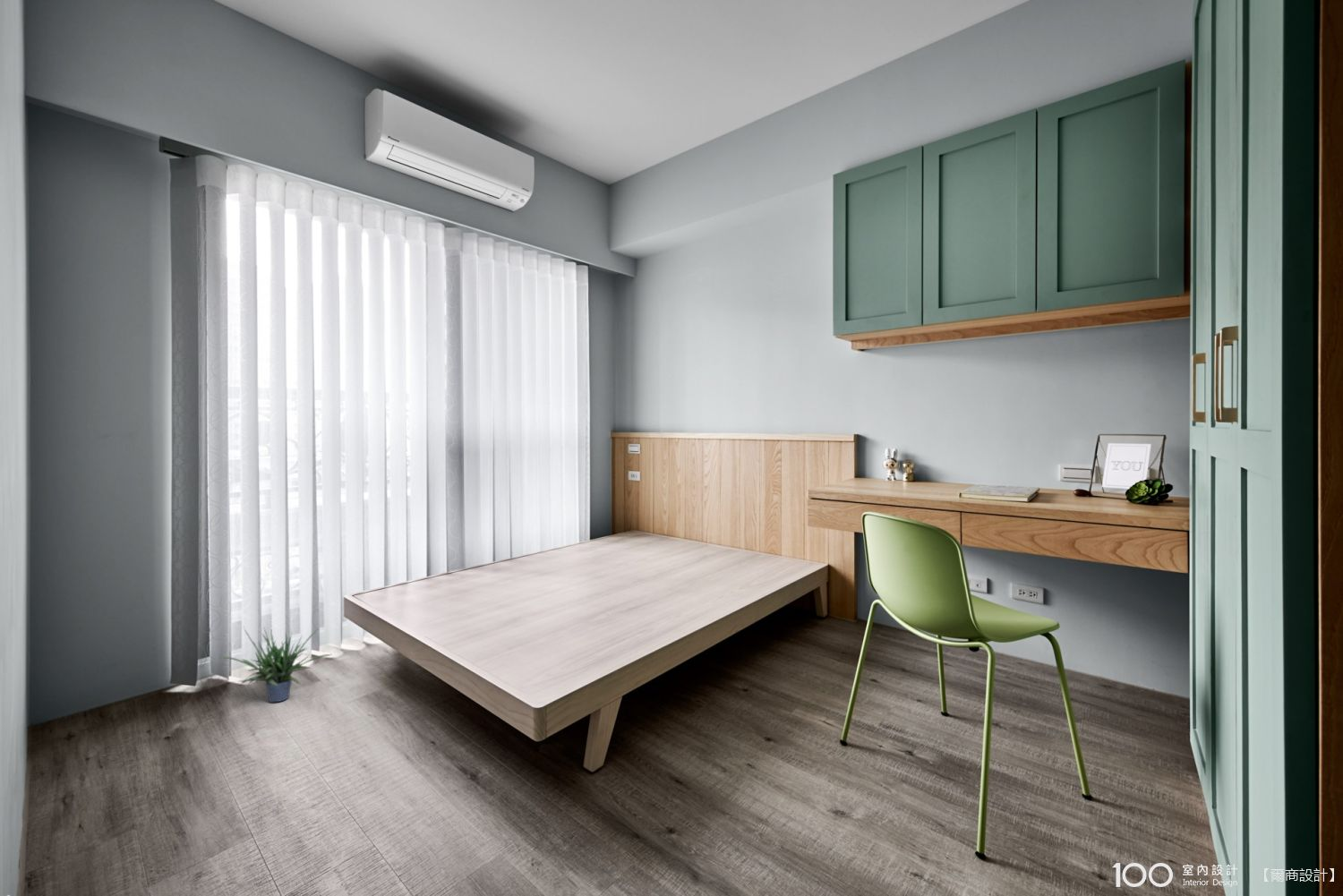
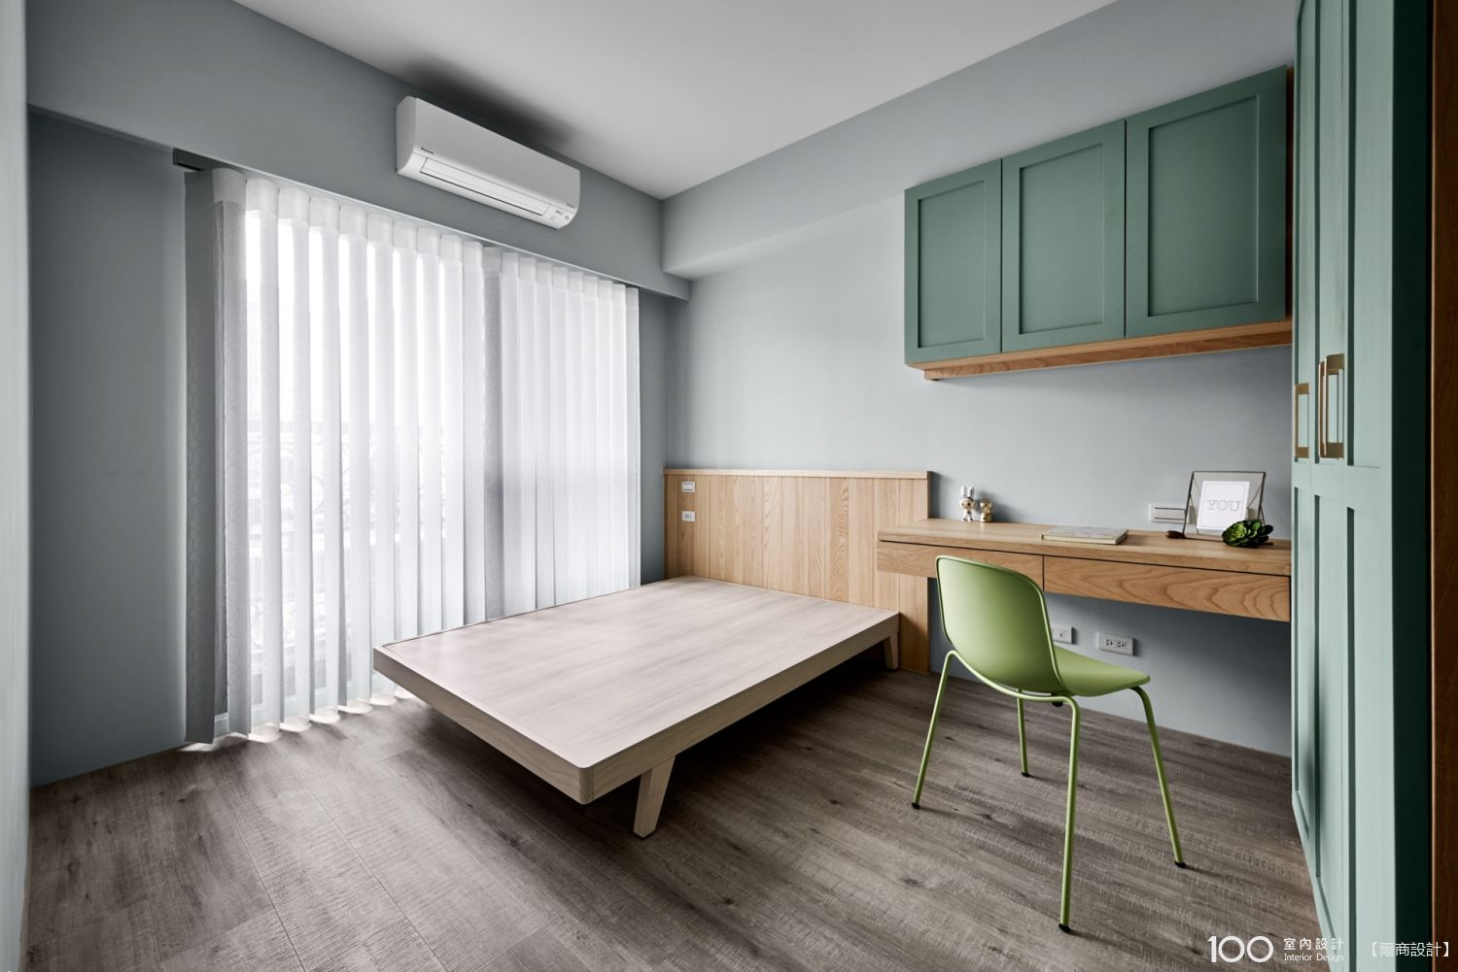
- potted plant (277, 658)
